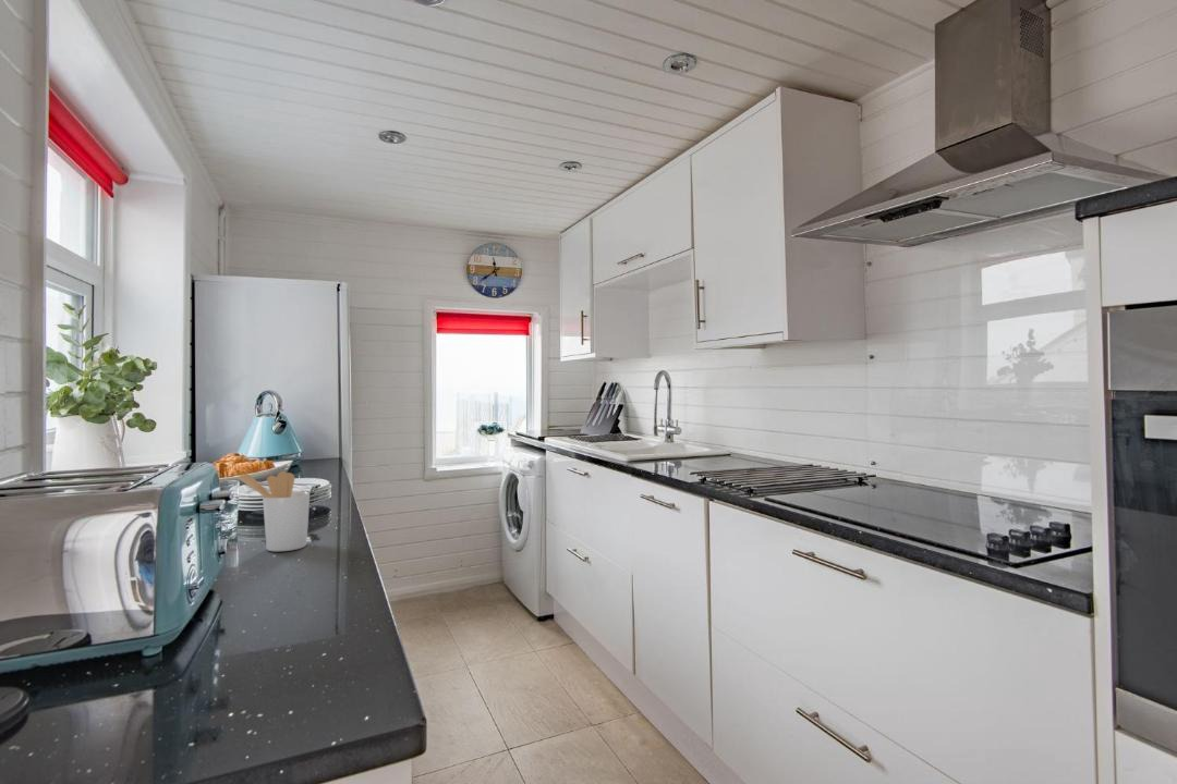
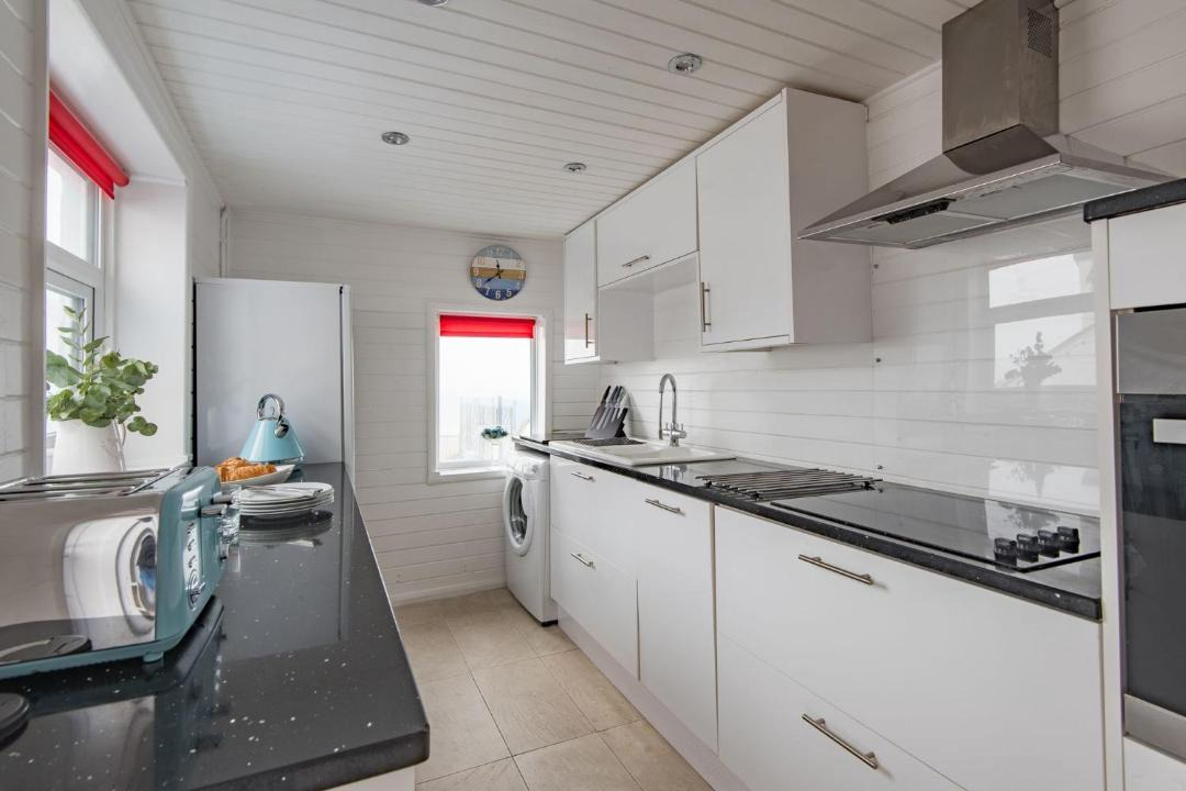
- utensil holder (274, 509)
